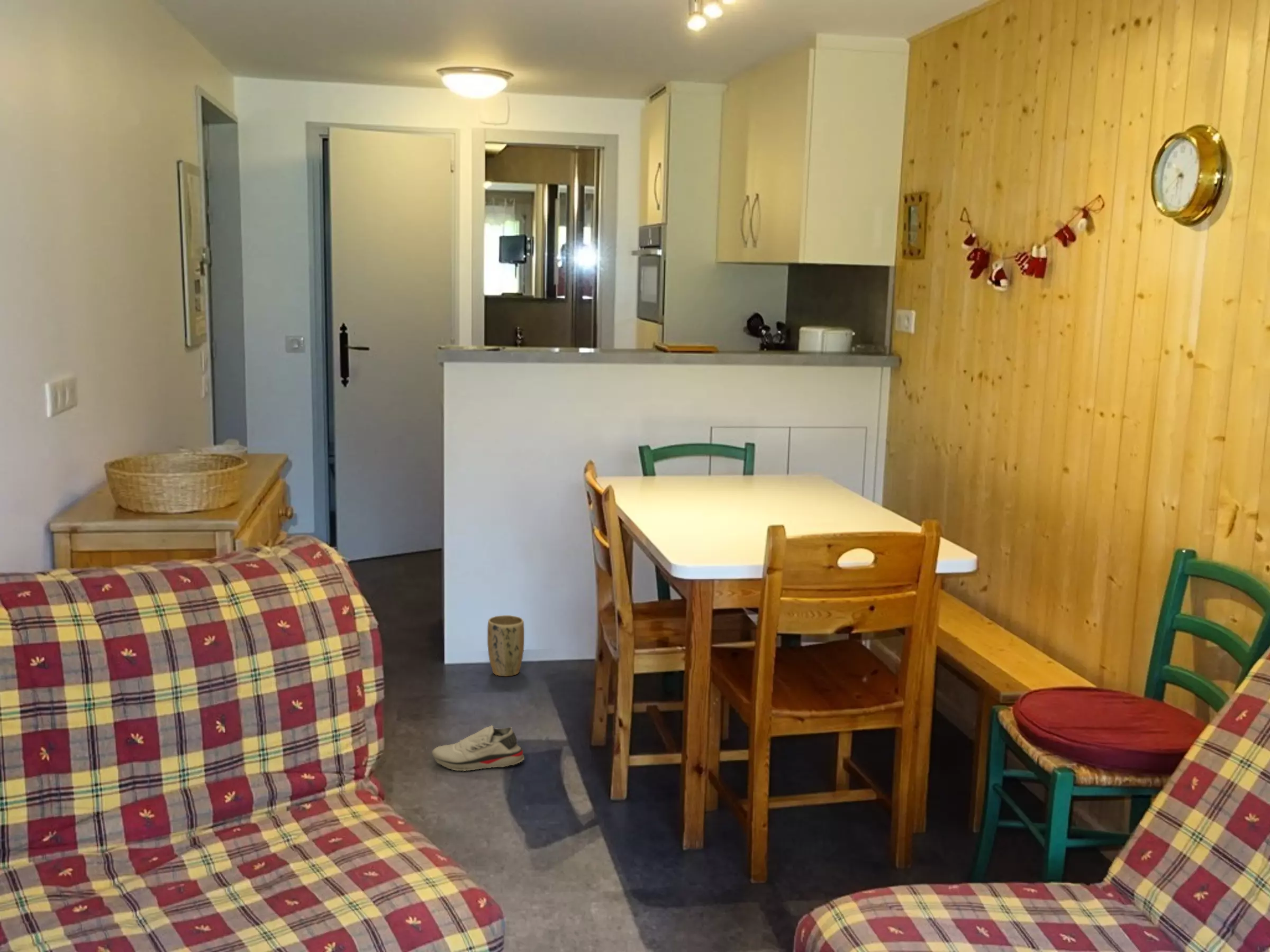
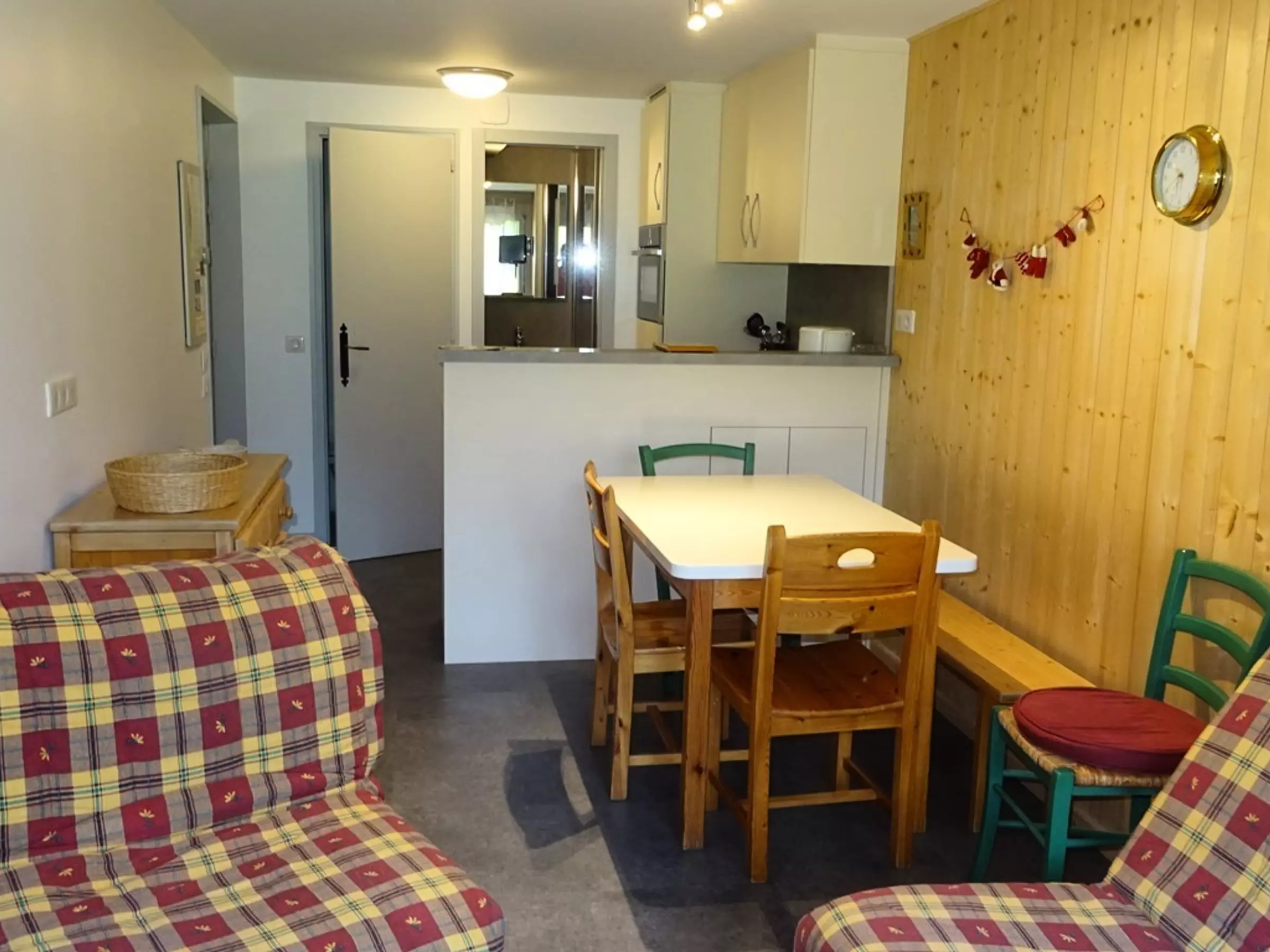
- shoe (478, 745)
- plant pot (505, 646)
